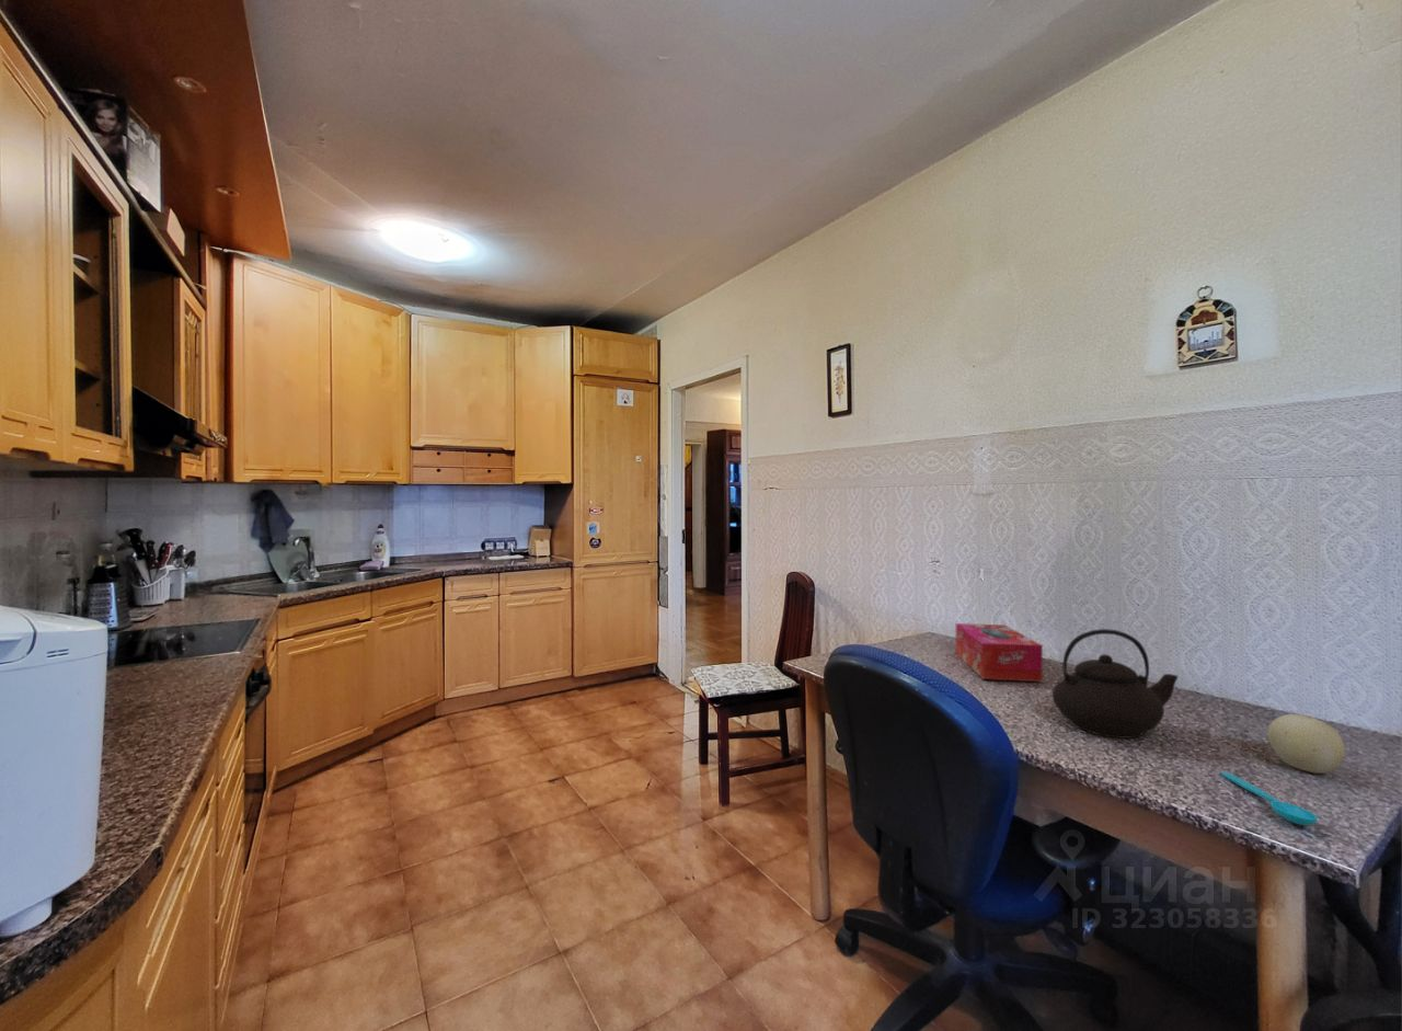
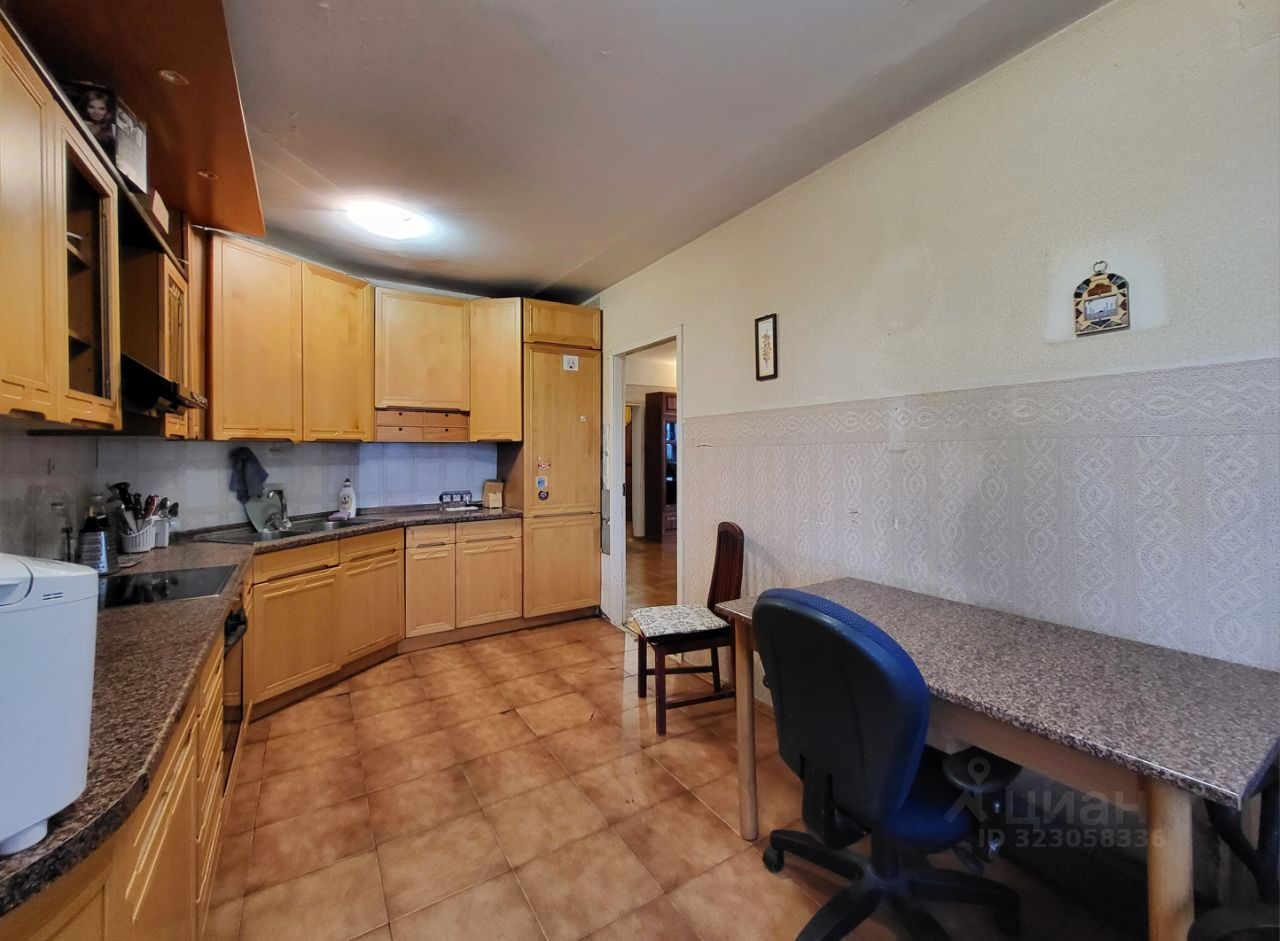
- spoon (1263, 794)
- fruit (1306, 742)
- teapot (1116, 678)
- tissue box (995, 650)
